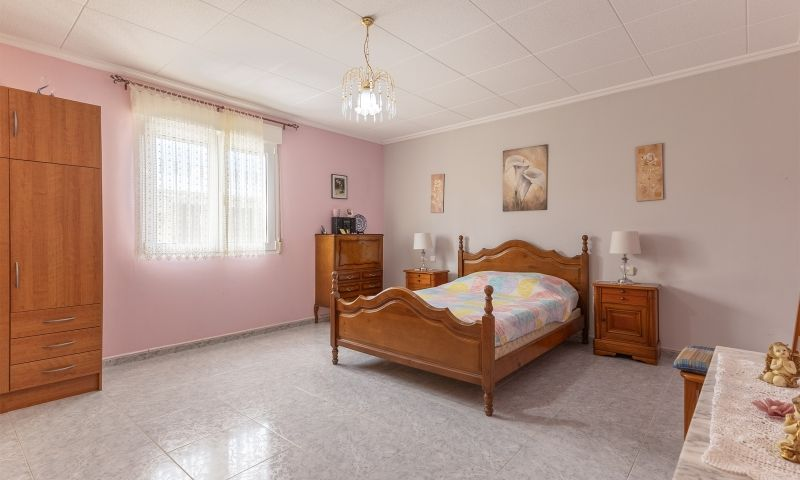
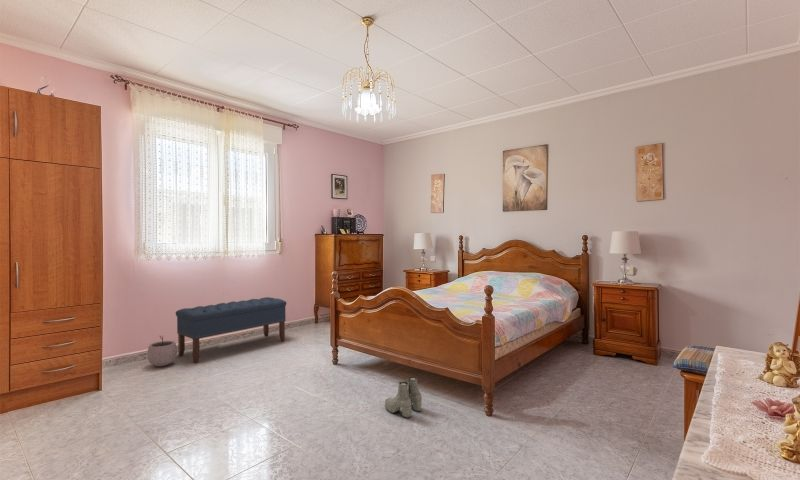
+ plant pot (162, 349)
+ bench (234, 325)
+ boots (403, 393)
